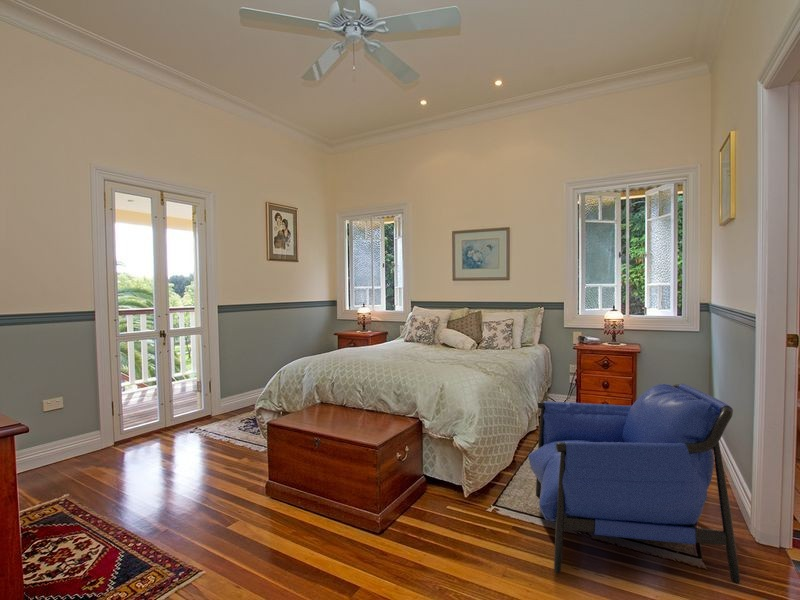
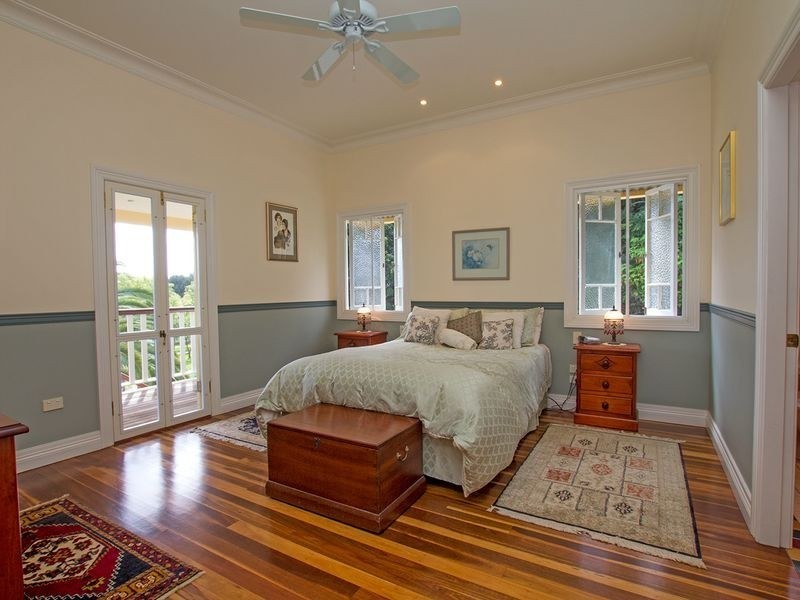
- armchair (617, 461)
